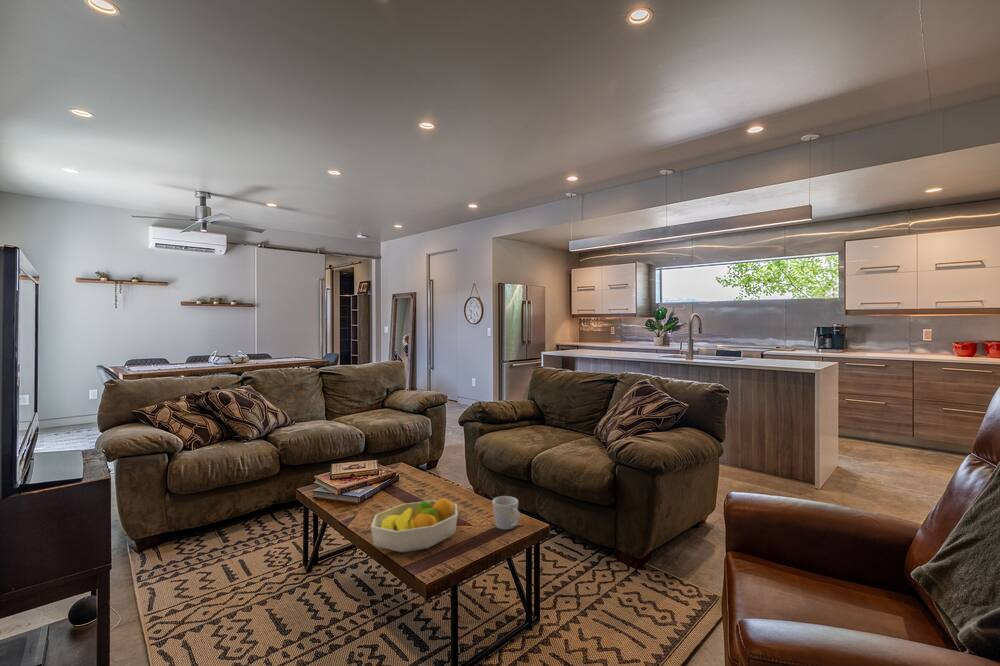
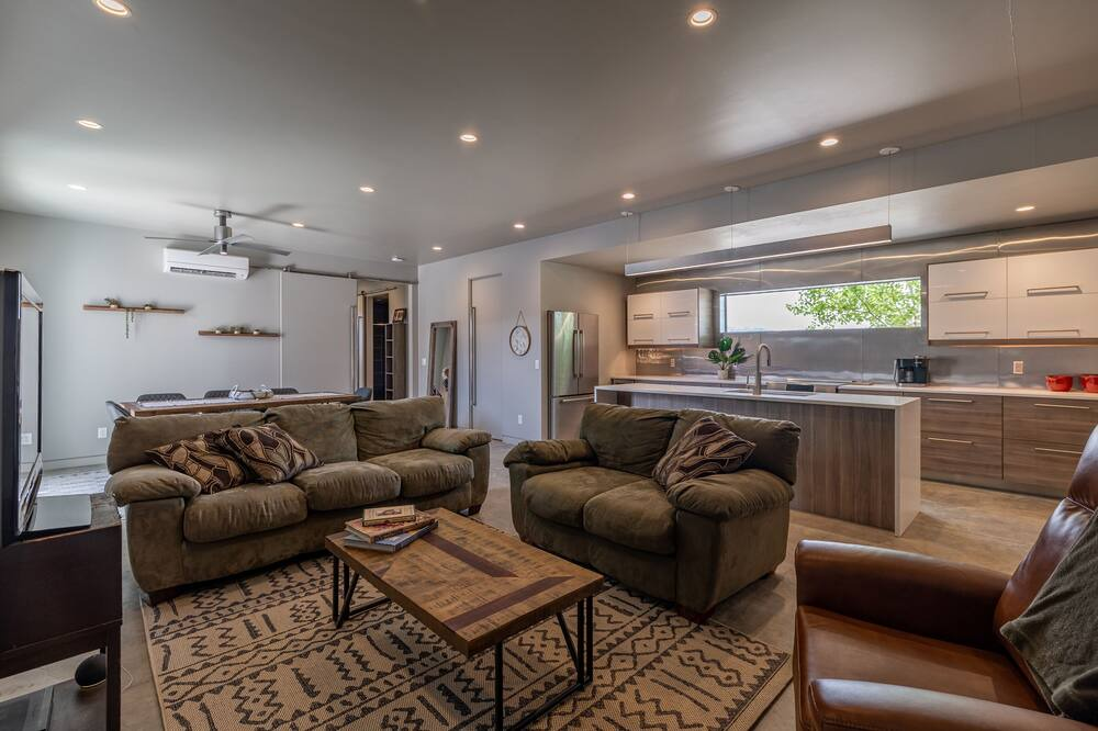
- mug (508, 515)
- fruit bowl (416, 521)
